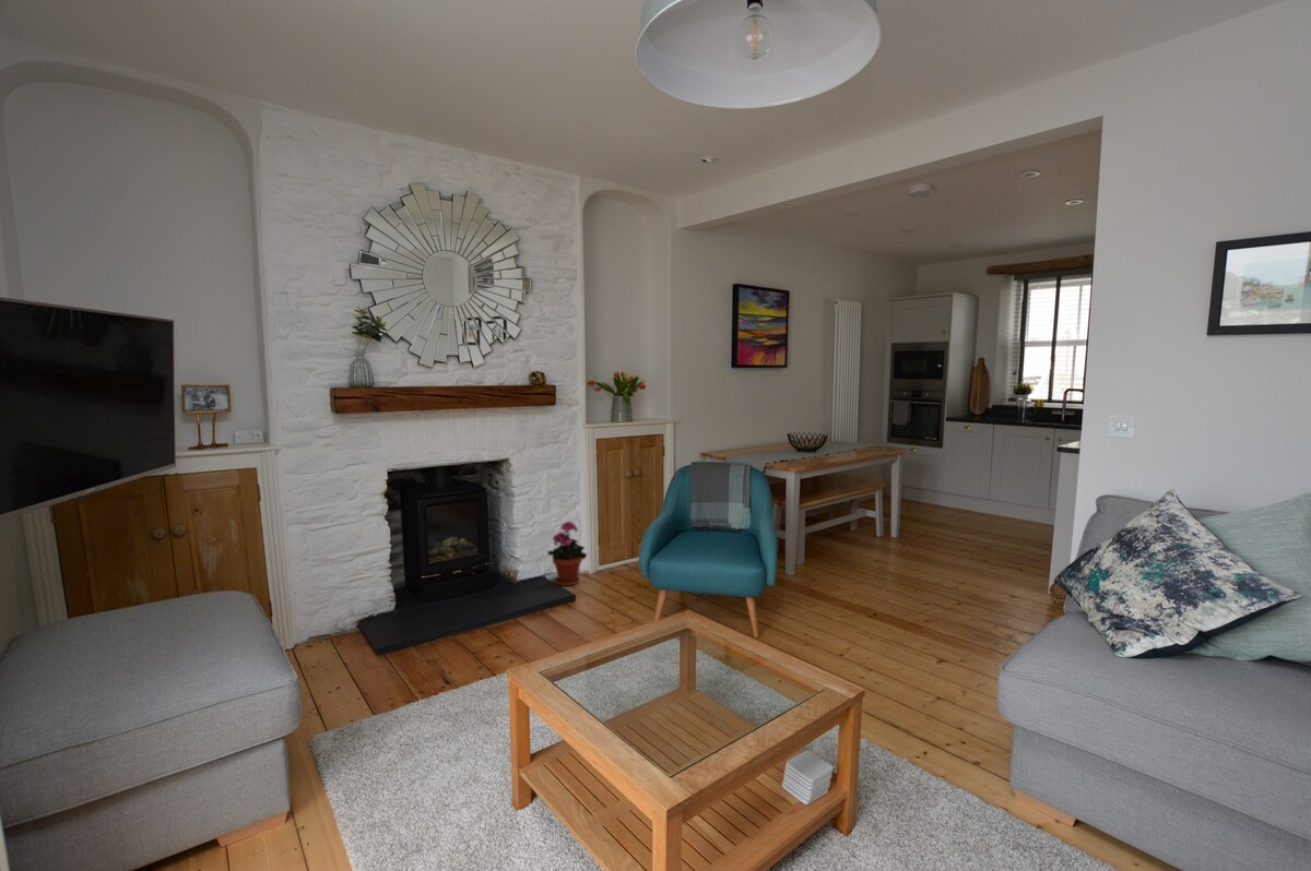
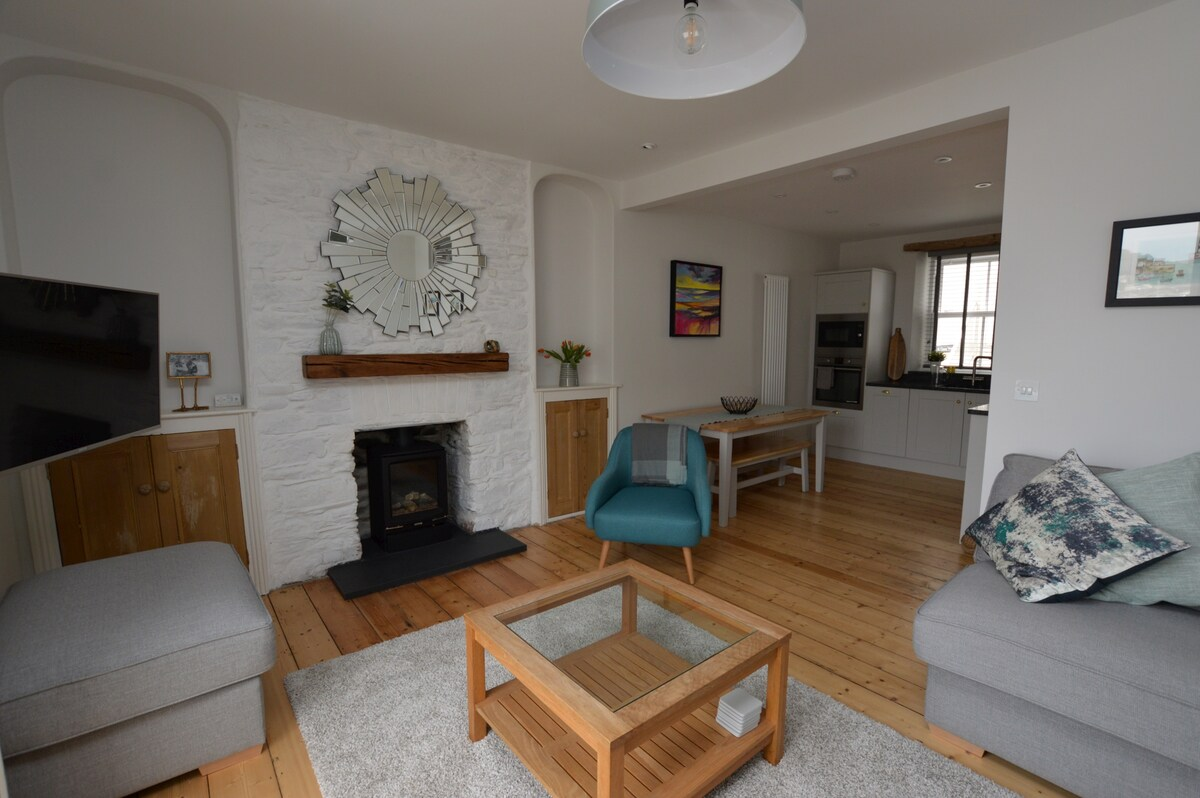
- potted plant (566, 551)
